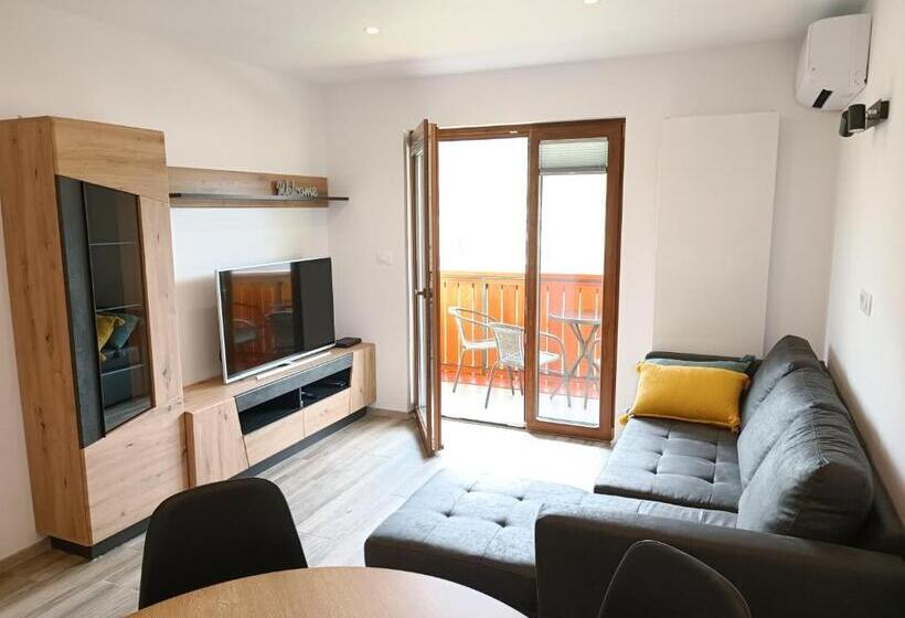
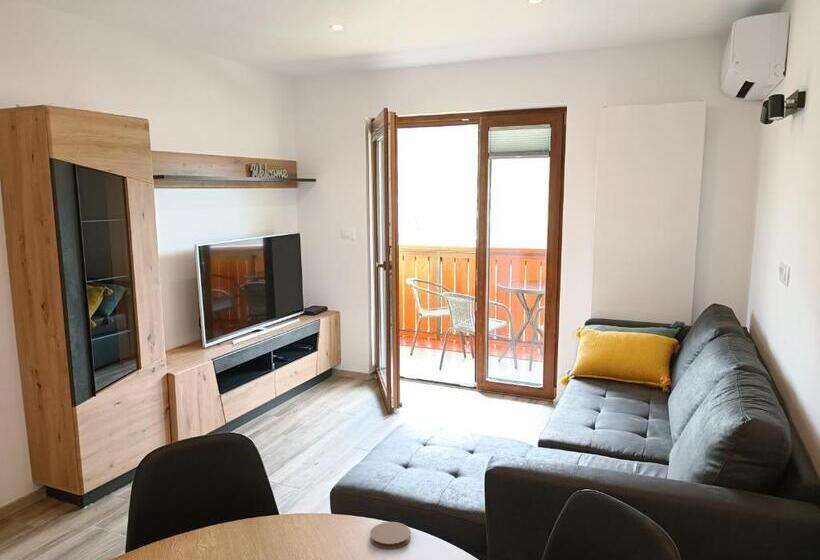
+ coaster (390, 534)
